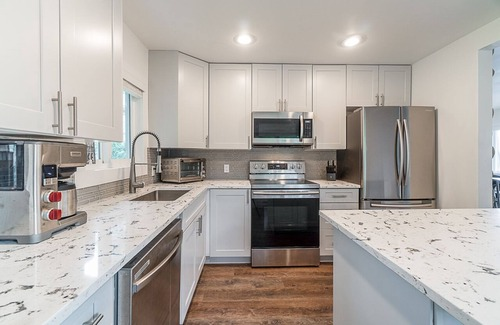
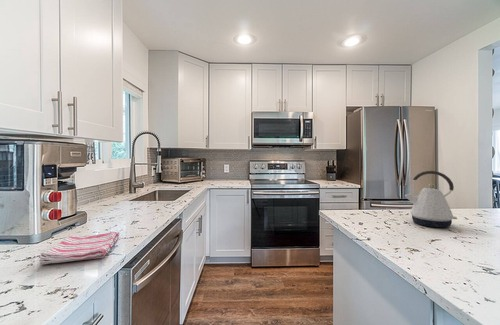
+ dish towel (85, 243)
+ kettle (429, 197)
